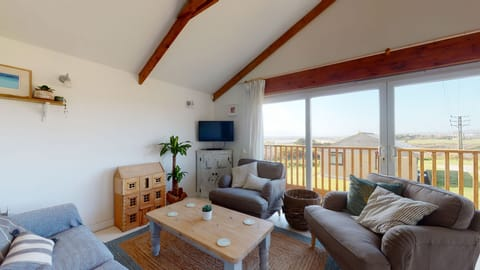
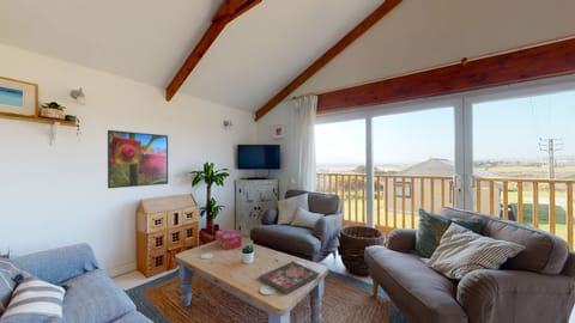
+ board game (290, 275)
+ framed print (140, 159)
+ tissue box (228, 238)
